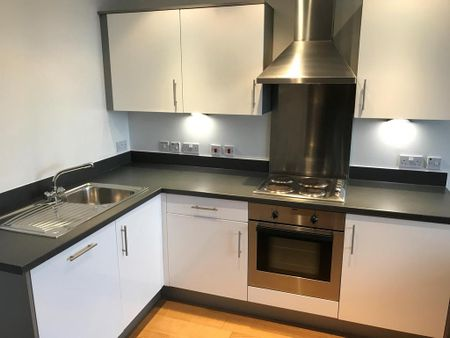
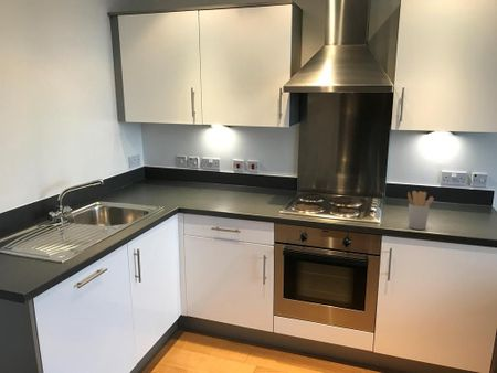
+ utensil holder (417, 209)
